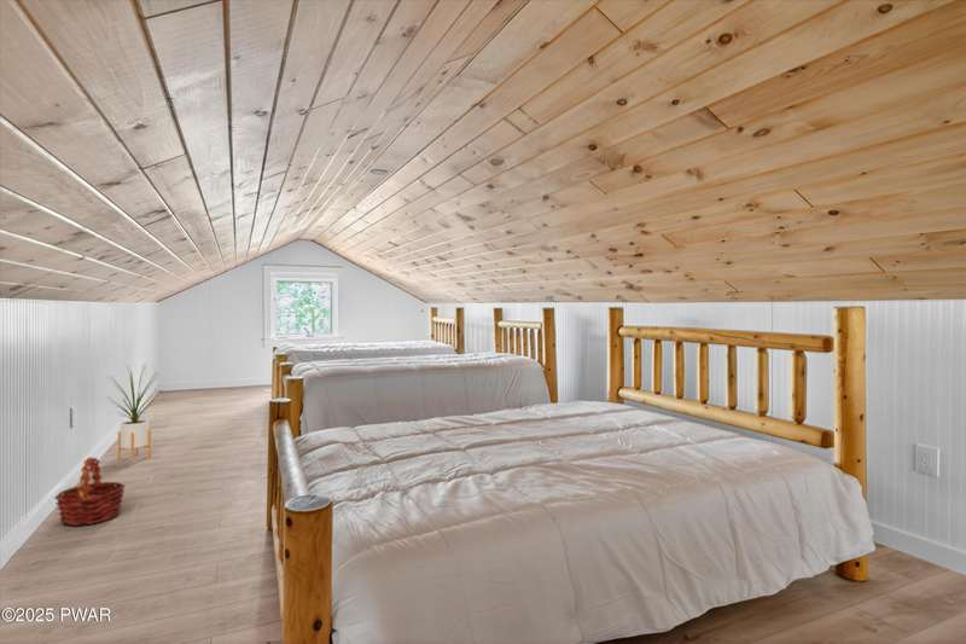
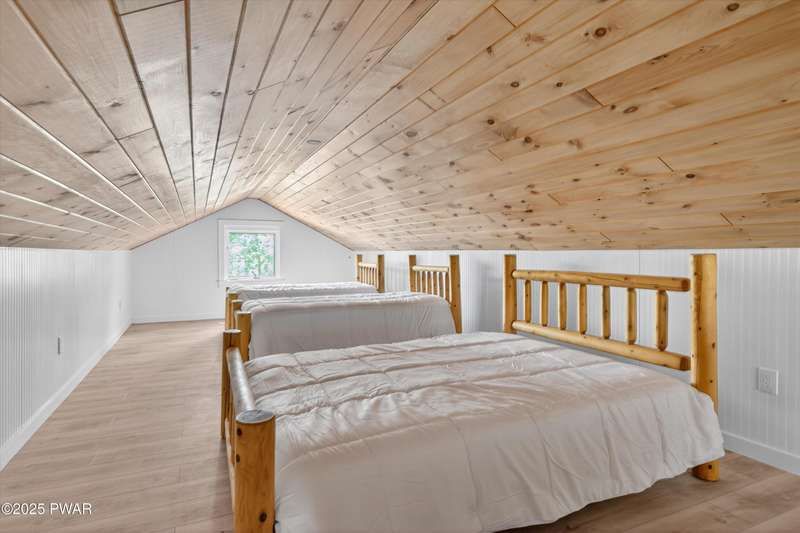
- basket (91, 487)
- house plant (133, 411)
